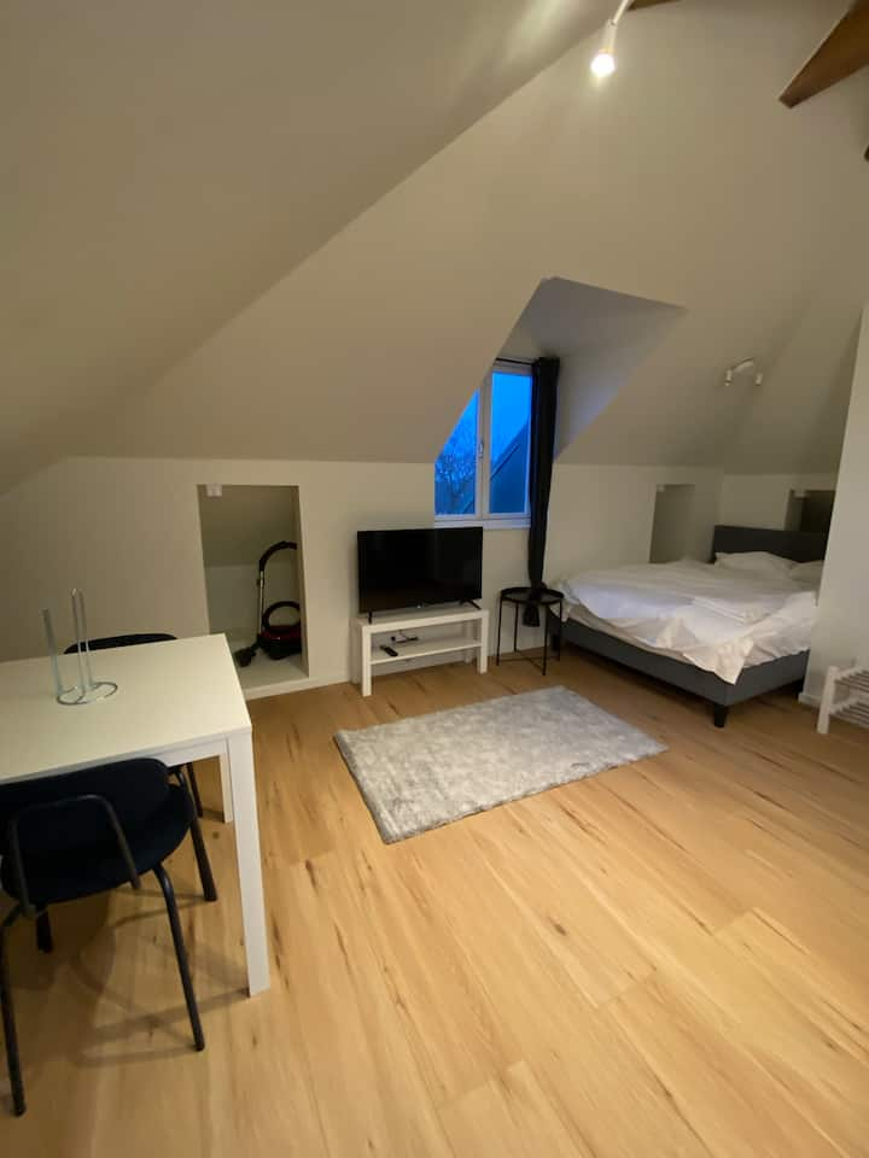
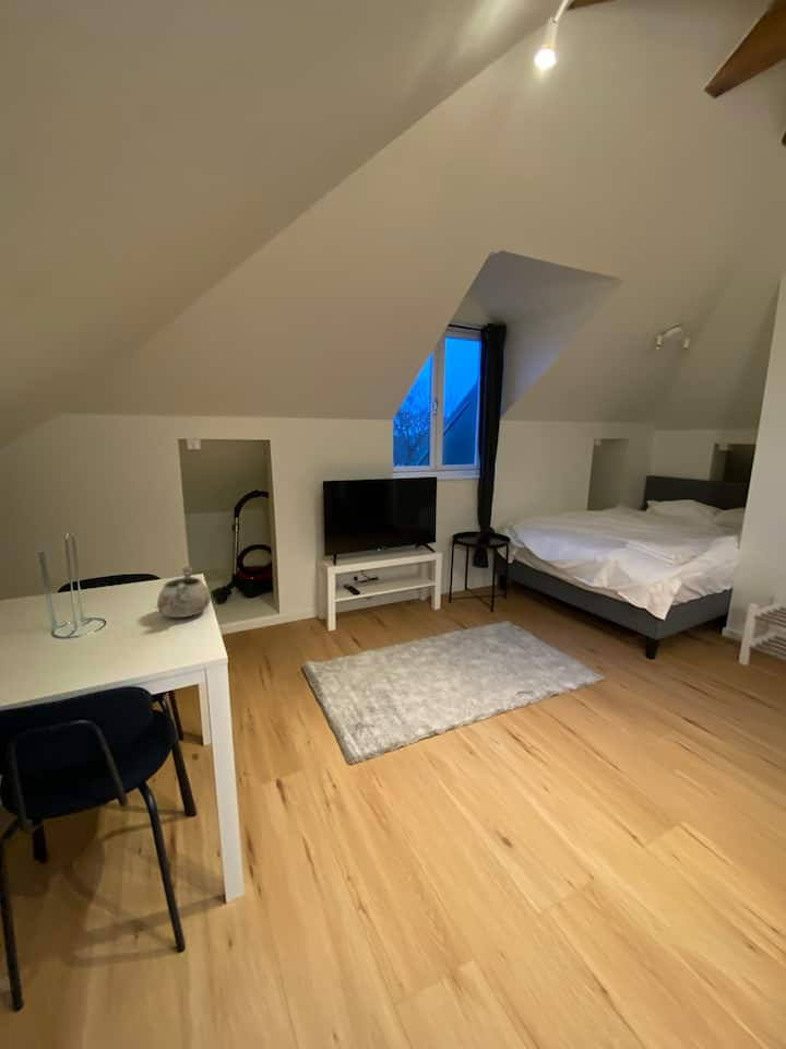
+ decorative bowl (183, 593)
